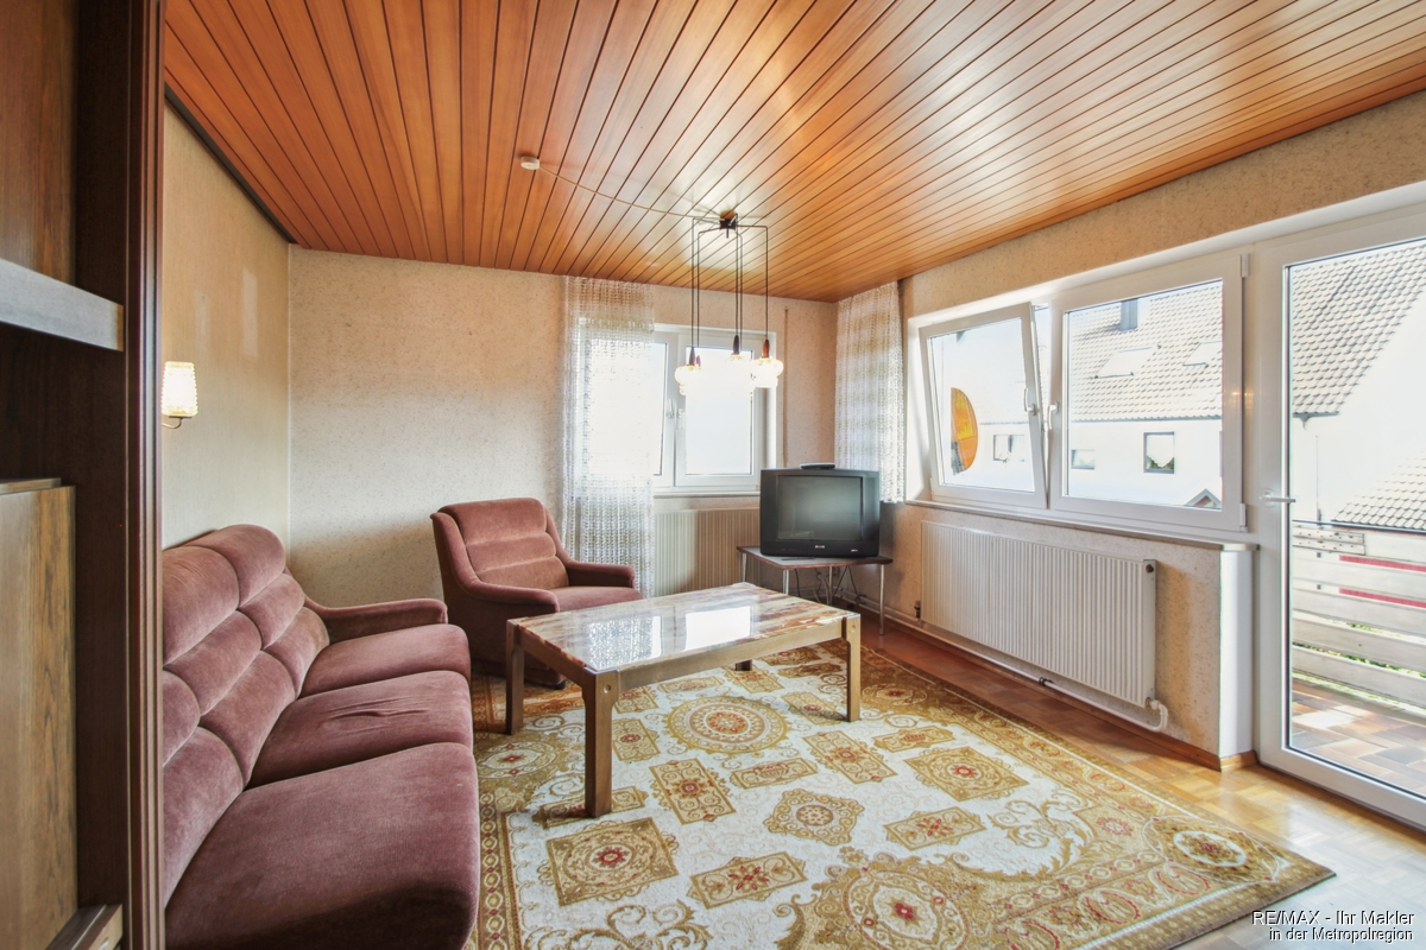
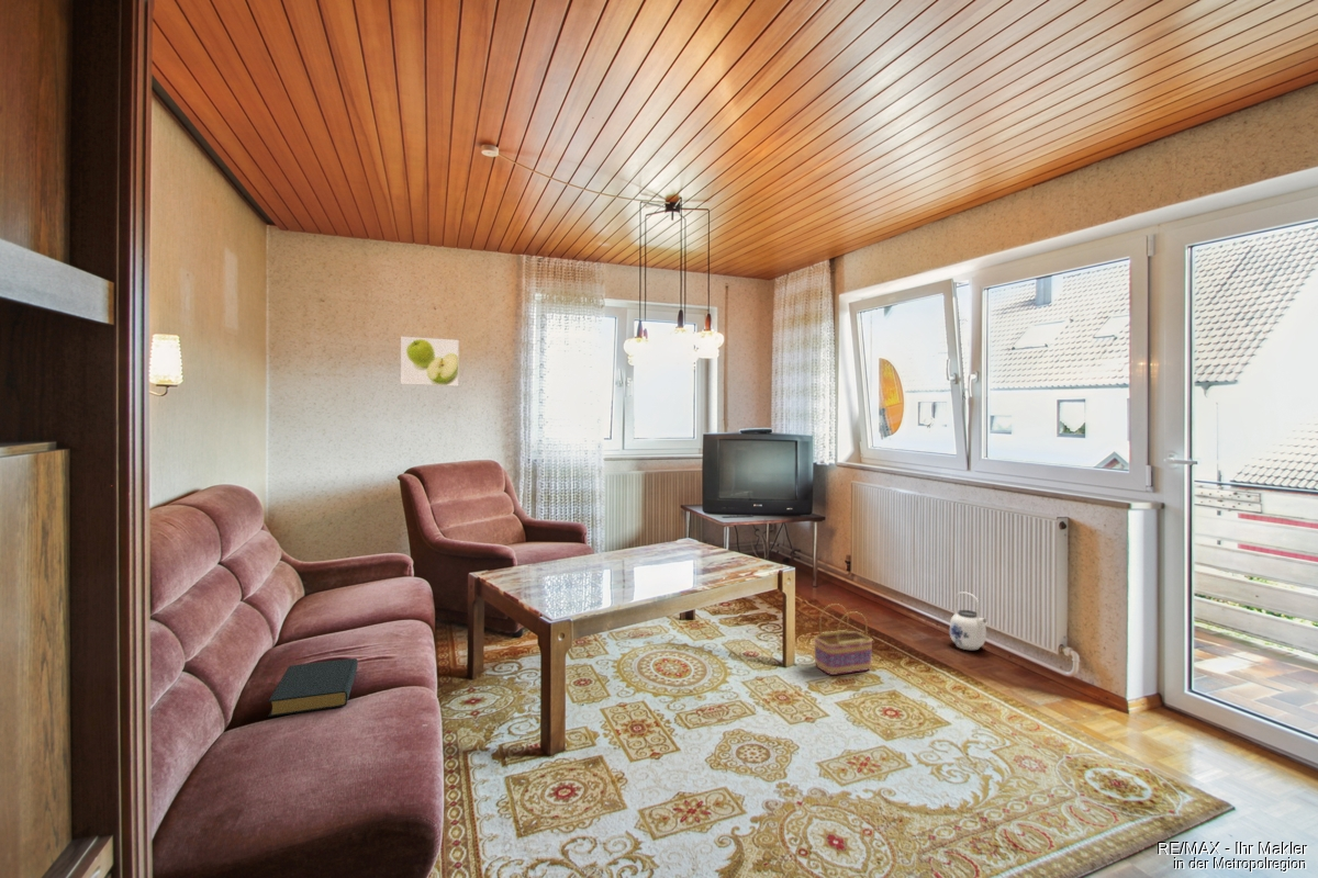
+ basket (842, 637)
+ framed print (429, 361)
+ teapot (970, 620)
+ hardback book (316, 684)
